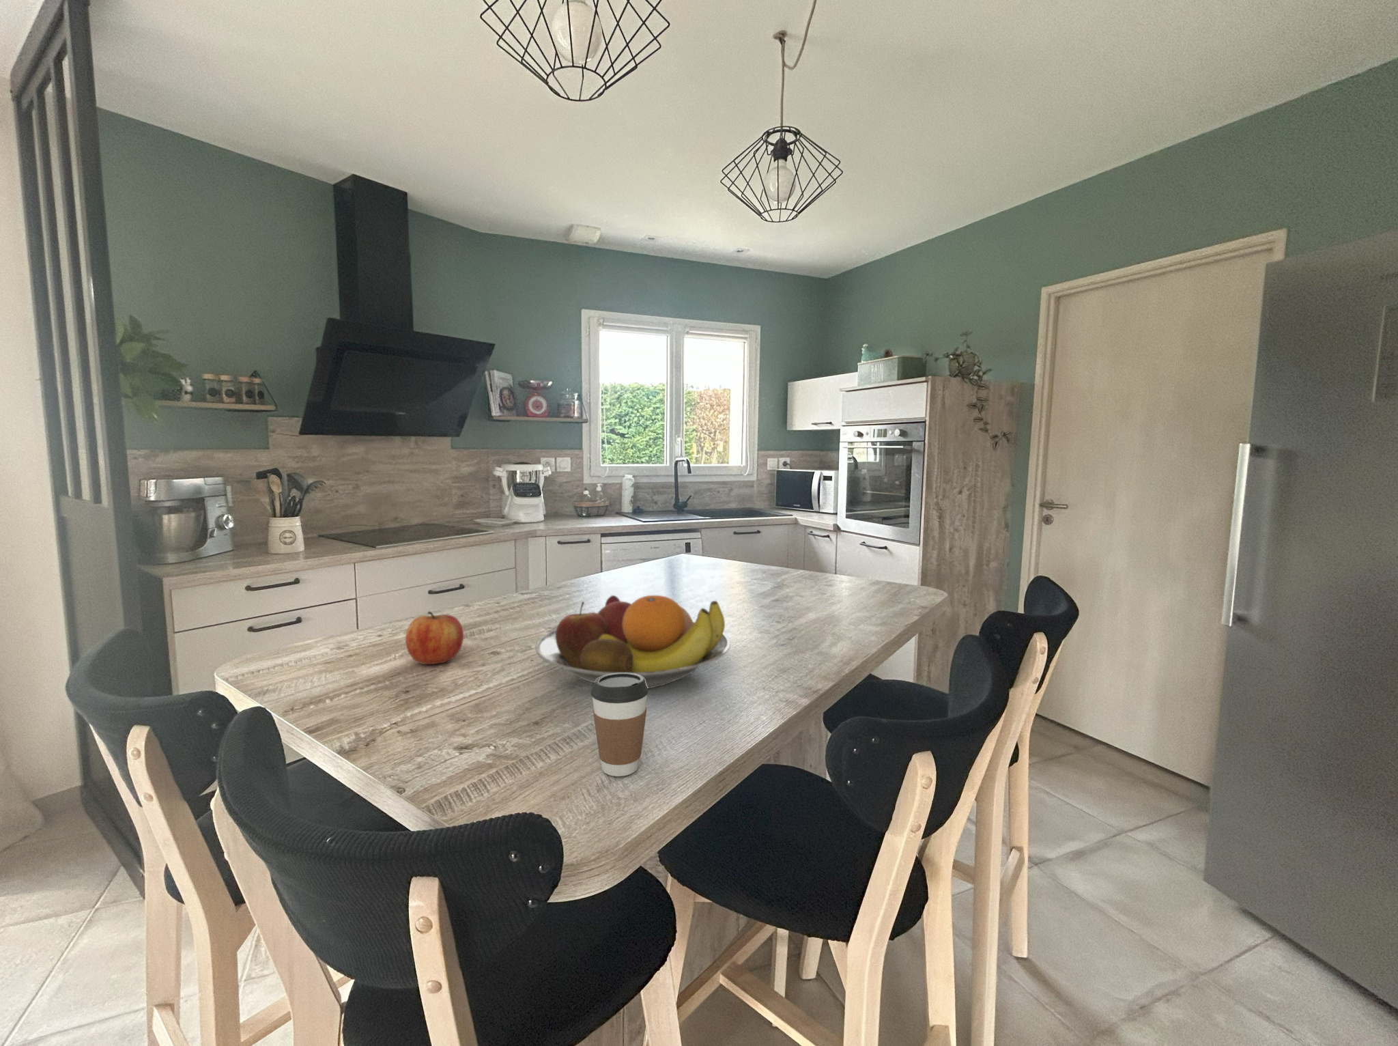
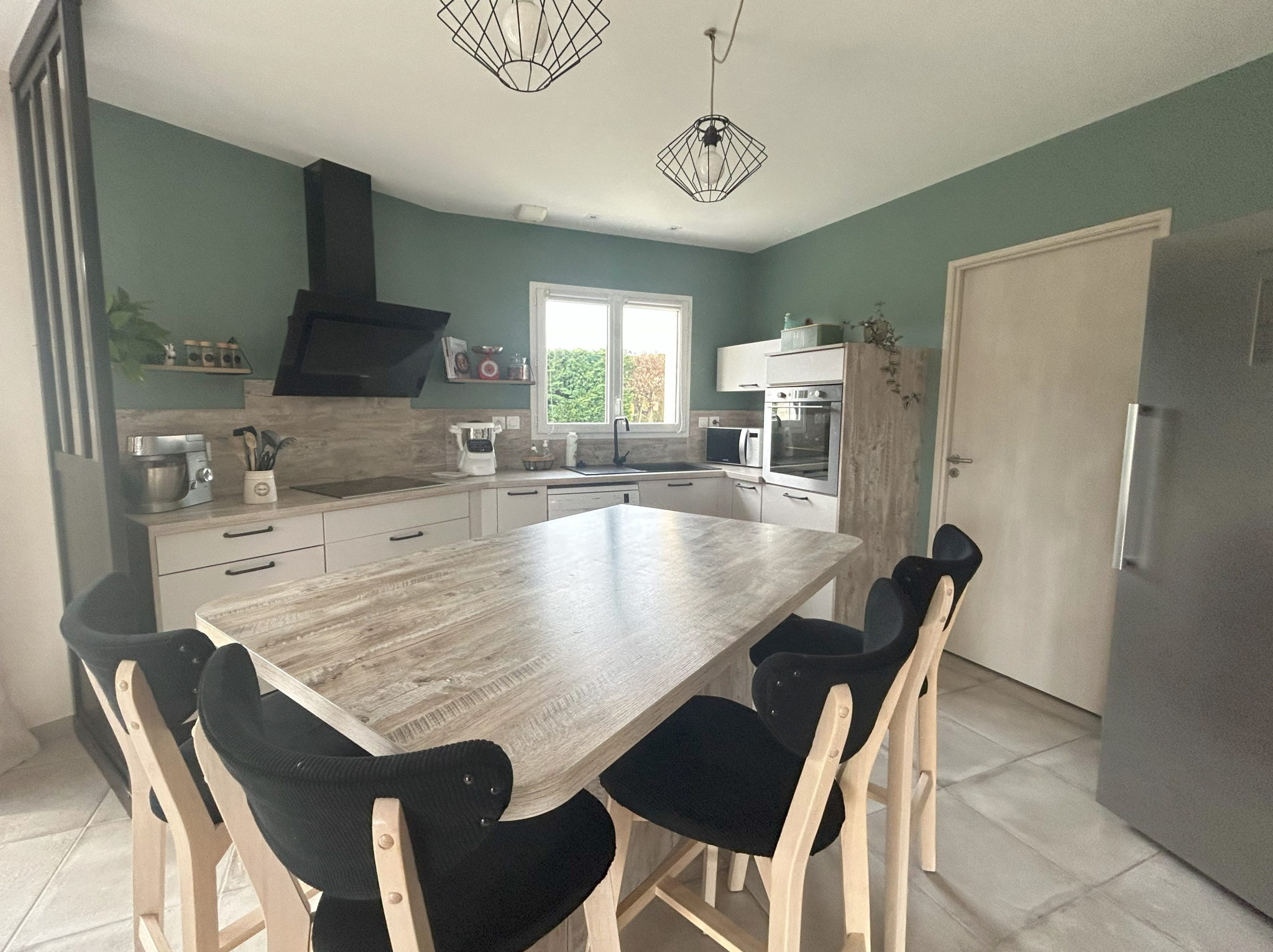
- fruit bowl (634, 633)
- coffee cup (619, 724)
- apple (435, 635)
